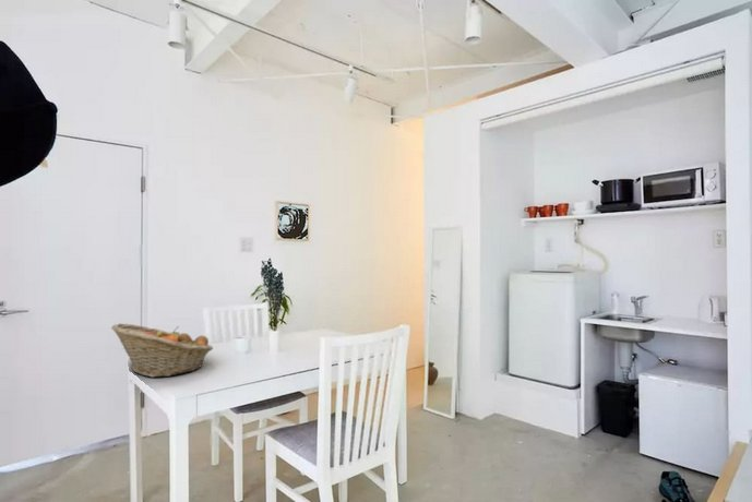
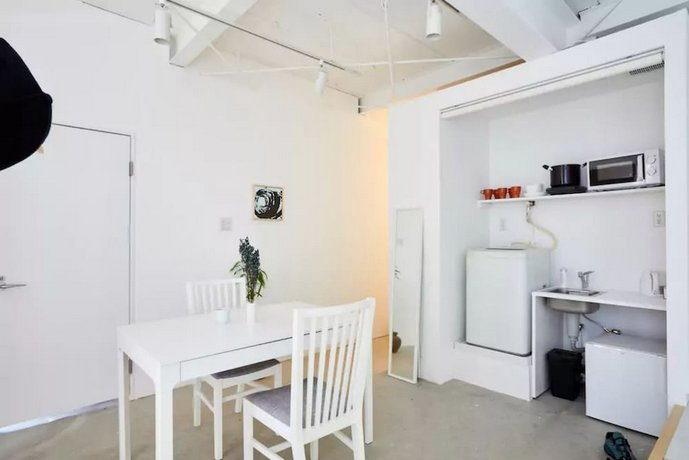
- fruit basket (163, 345)
